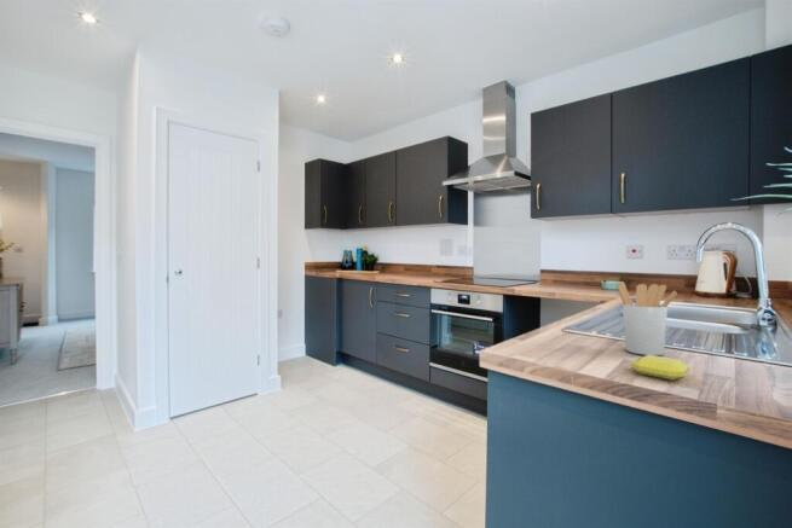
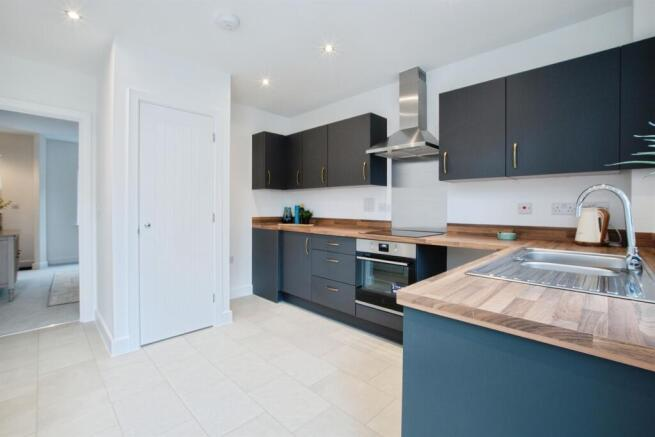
- soap bar (659, 366)
- utensil holder (646, 315)
